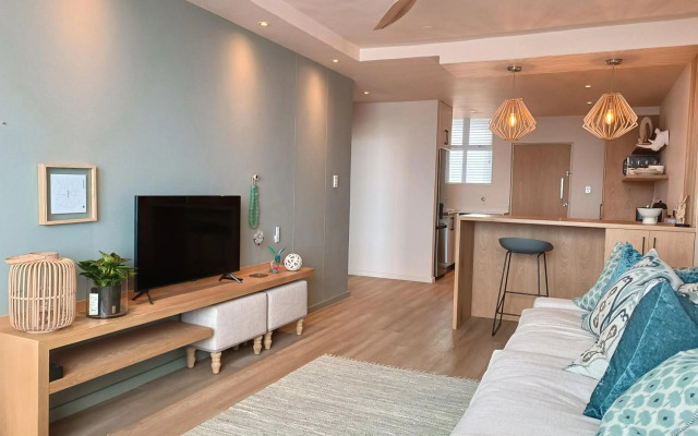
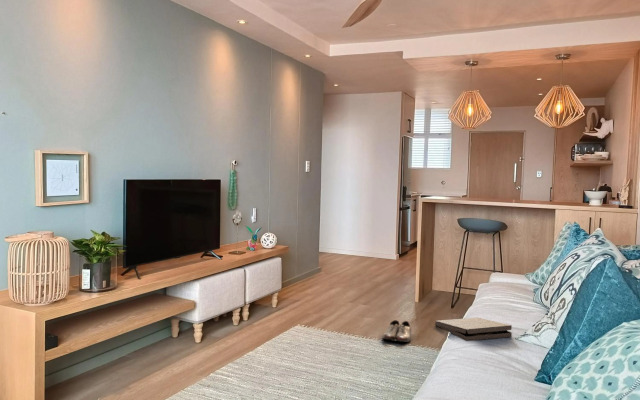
+ shoe (397, 331)
+ pizza box (472, 325)
